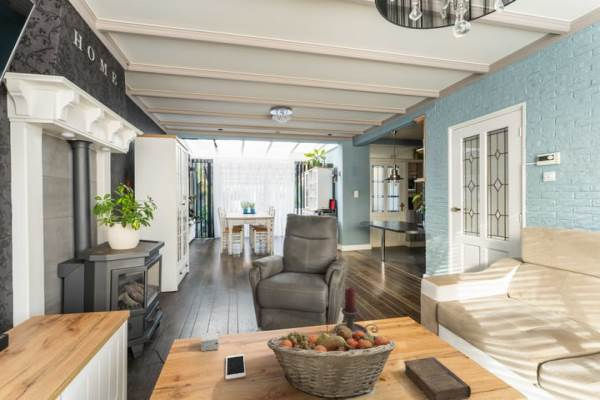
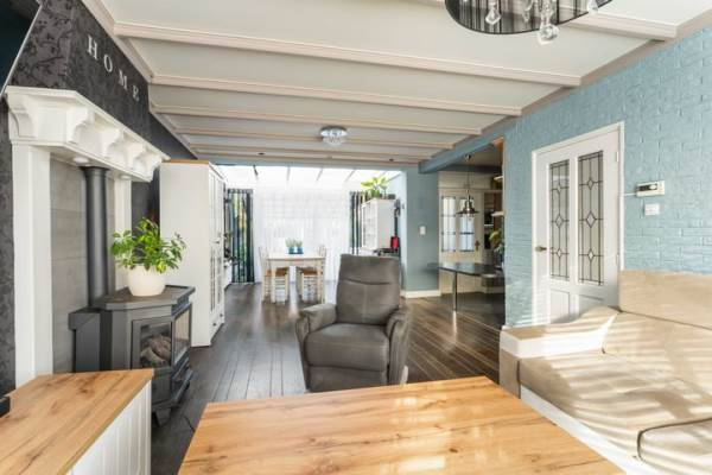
- cell phone (235, 366)
- candle holder (355, 311)
- small box (210, 341)
- fruit basket (330, 352)
- book (430, 374)
